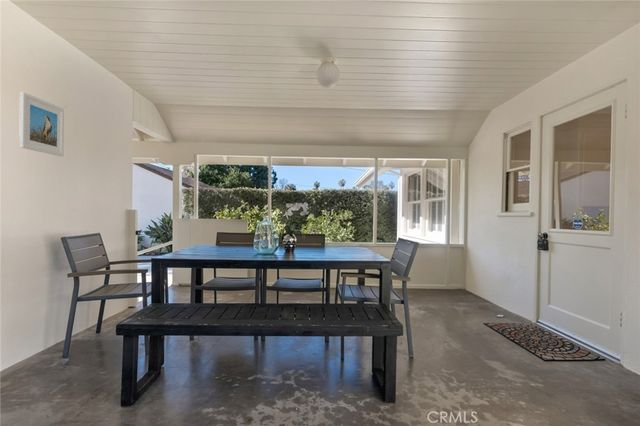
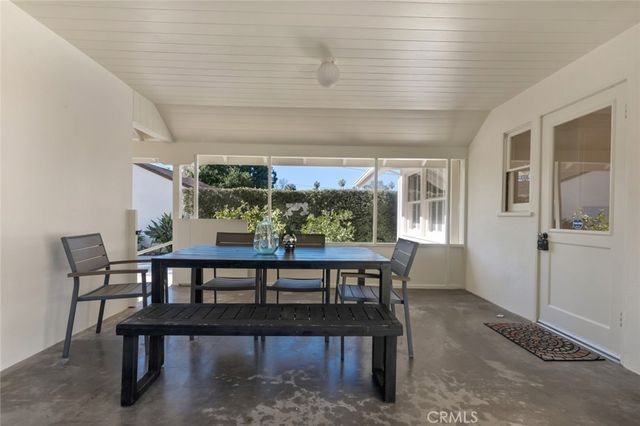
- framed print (43, 126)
